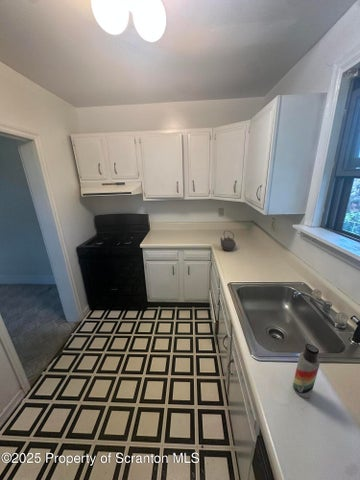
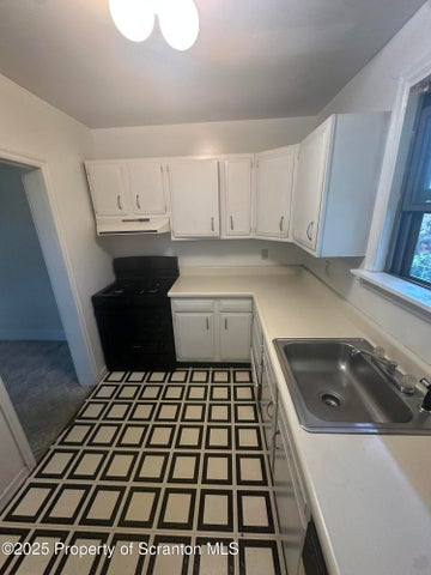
- lotion bottle (306, 369)
- kettle (226, 240)
